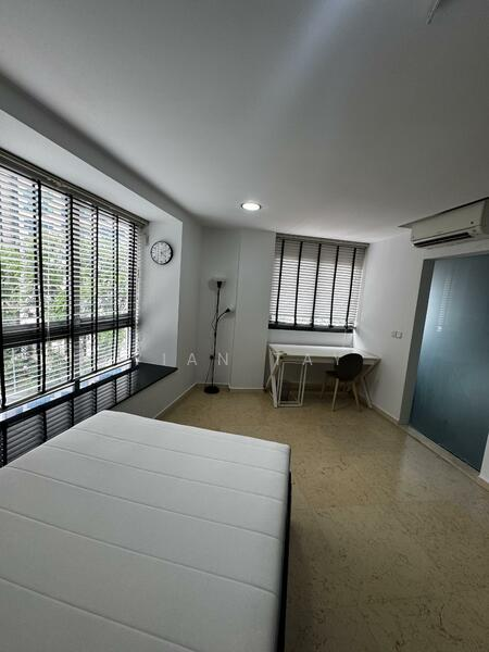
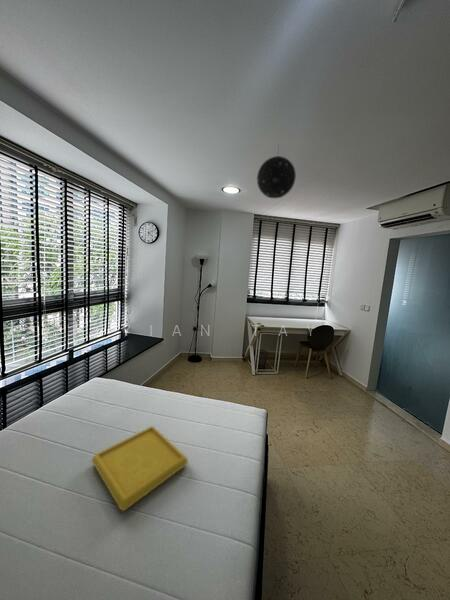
+ serving tray (140, 460)
+ pendant light (276, 168)
